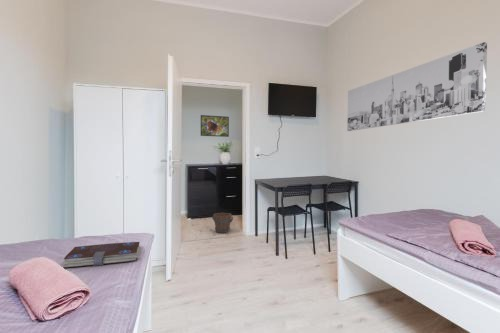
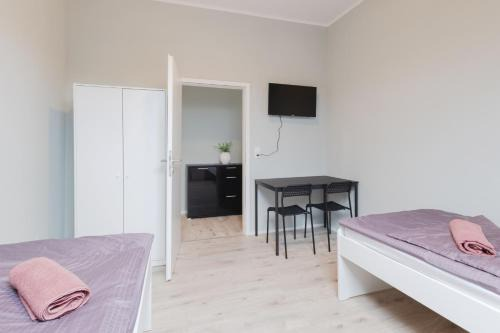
- bucket (222, 222)
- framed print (214, 126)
- book (105, 252)
- wall art (399, 98)
